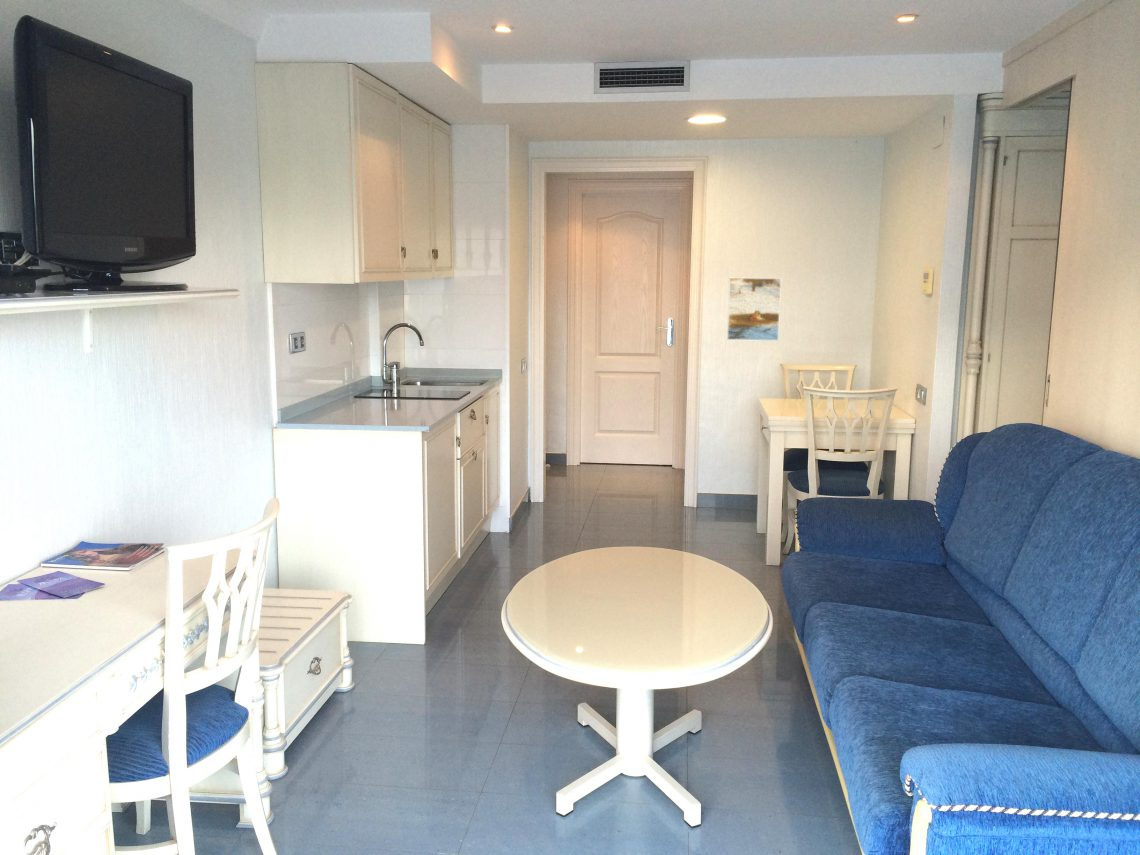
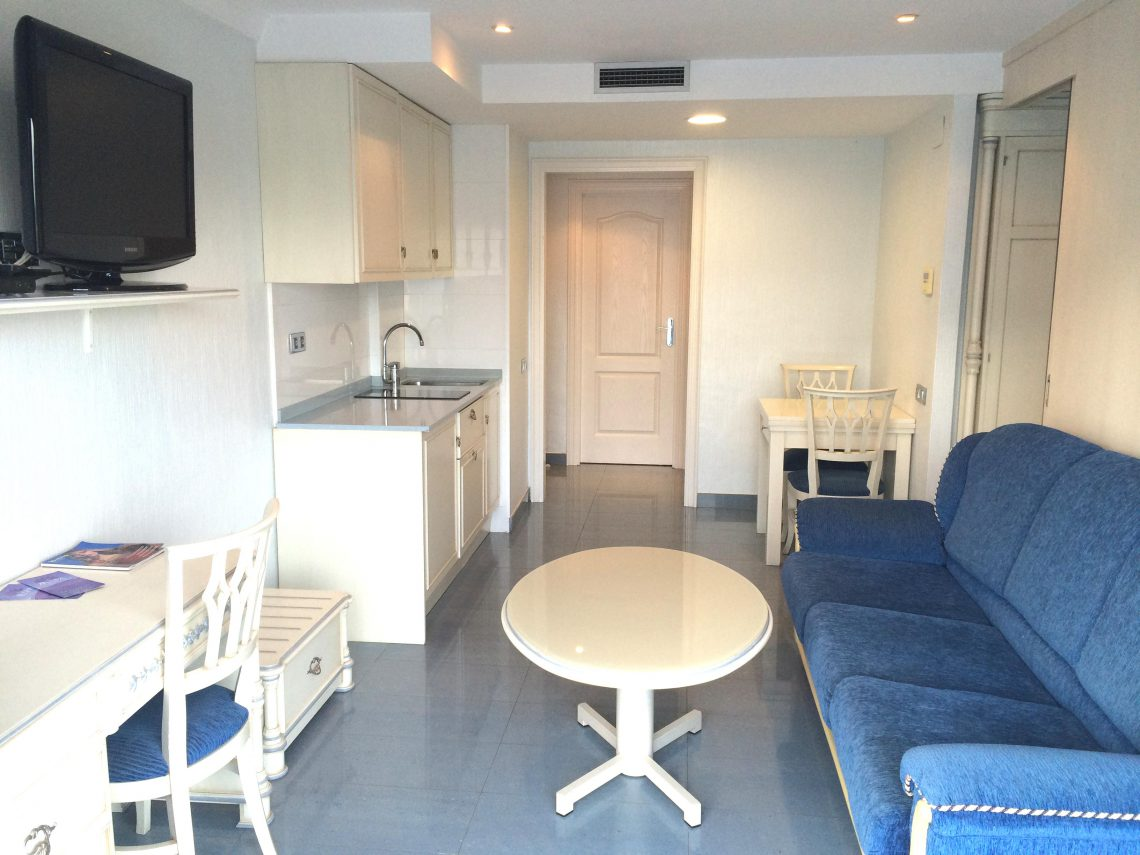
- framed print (753, 309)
